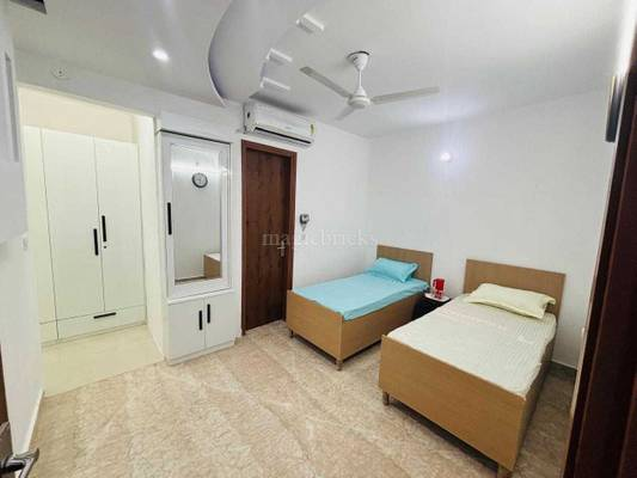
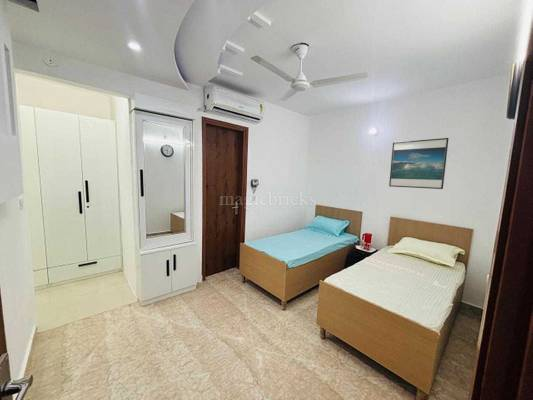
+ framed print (416, 164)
